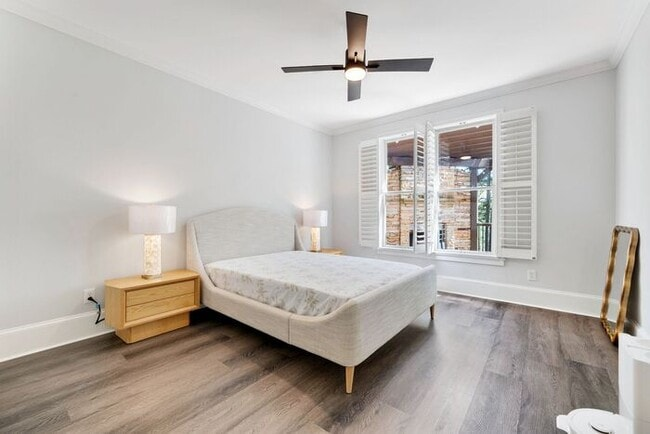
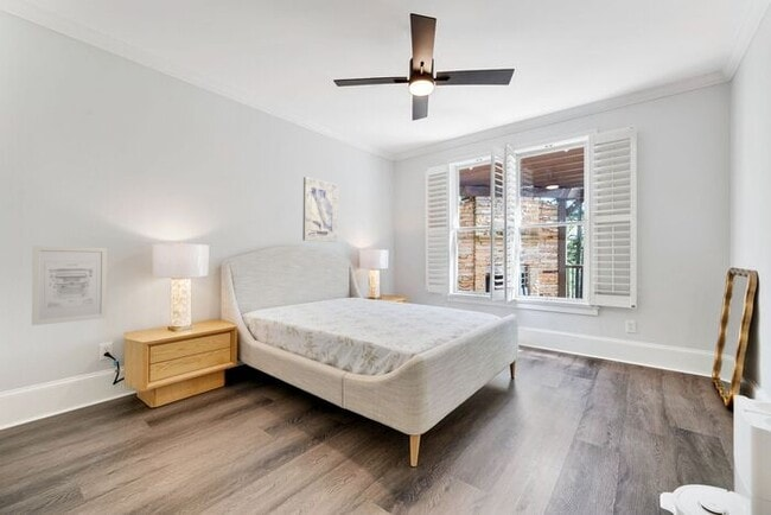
+ wall art (71, 284)
+ wall art (320, 211)
